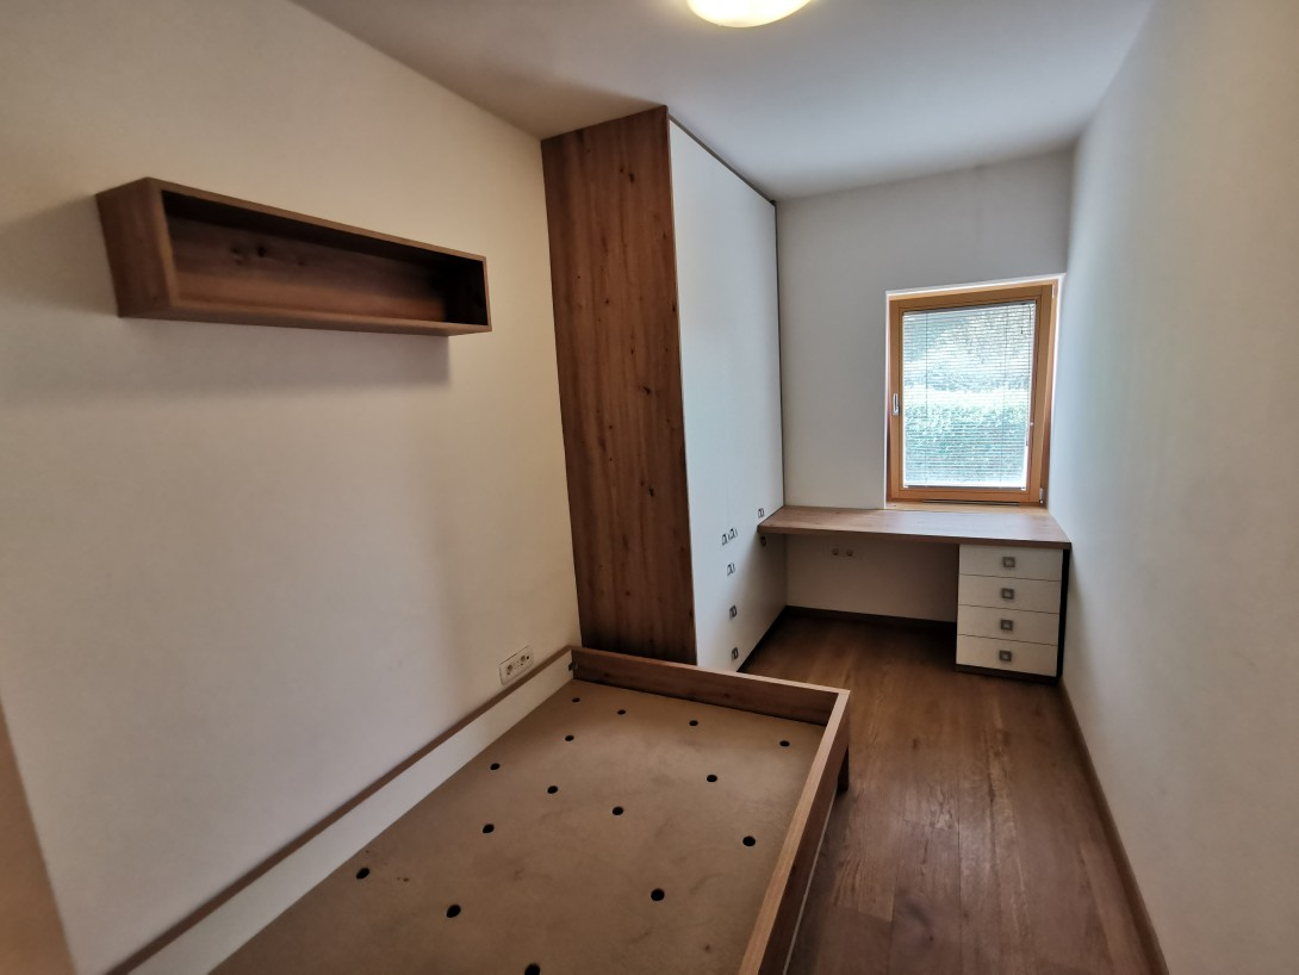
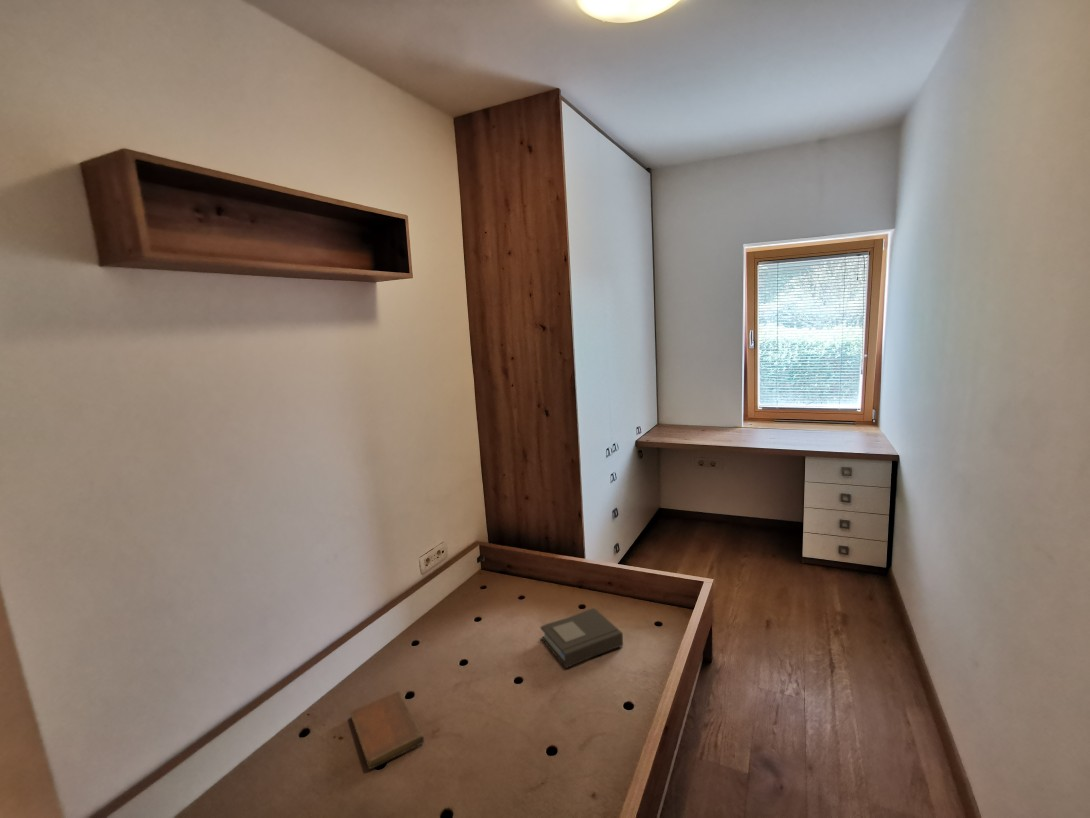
+ notebook (385, 726)
+ book (581, 635)
